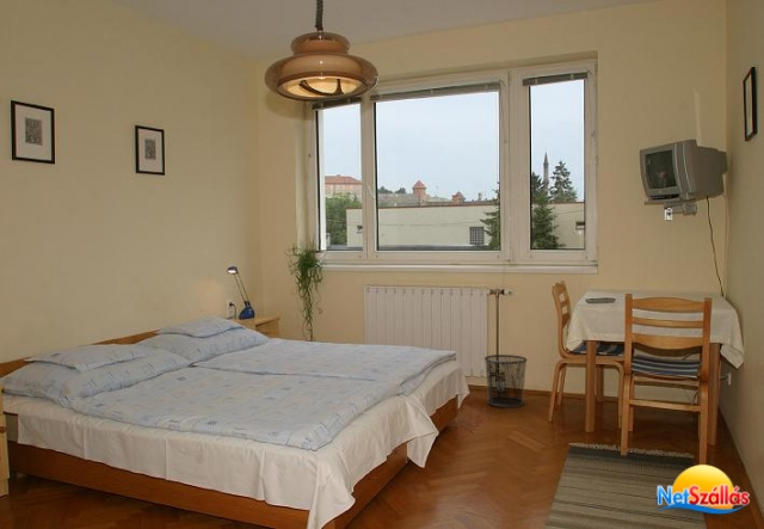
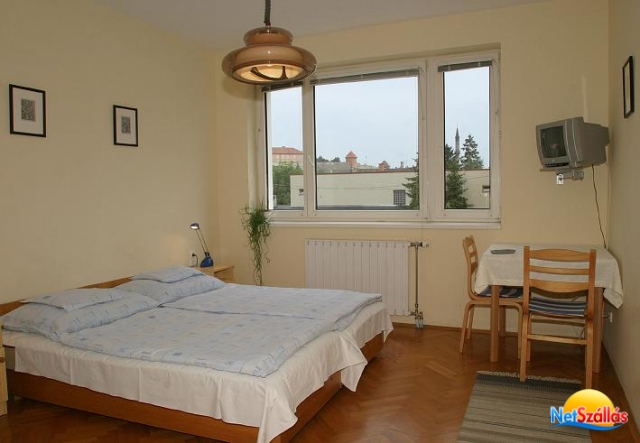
- waste bin (505, 380)
